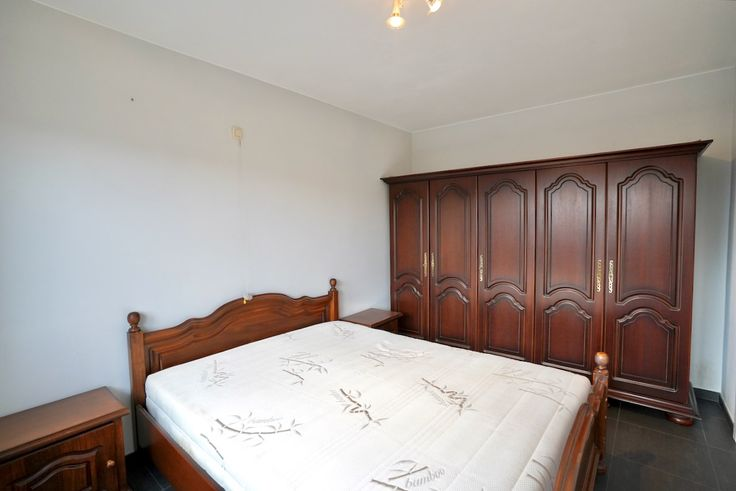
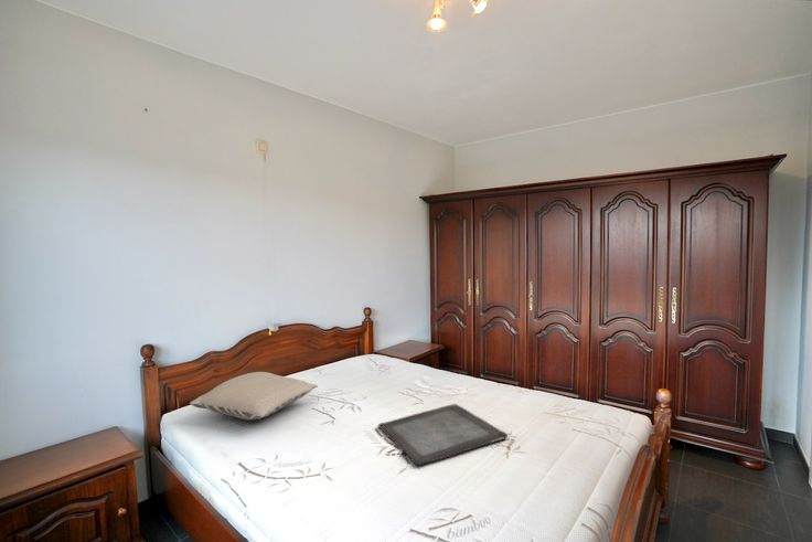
+ serving tray (439, 429)
+ pillow (257, 395)
